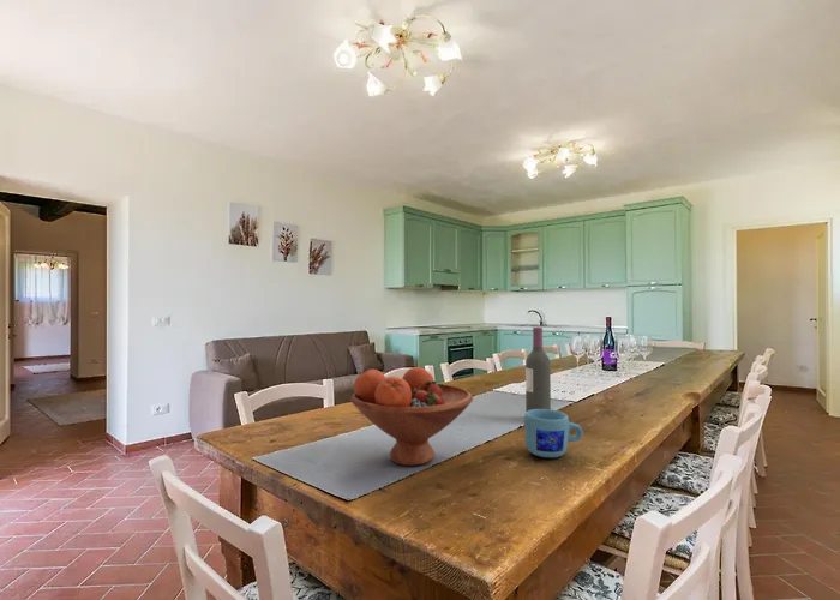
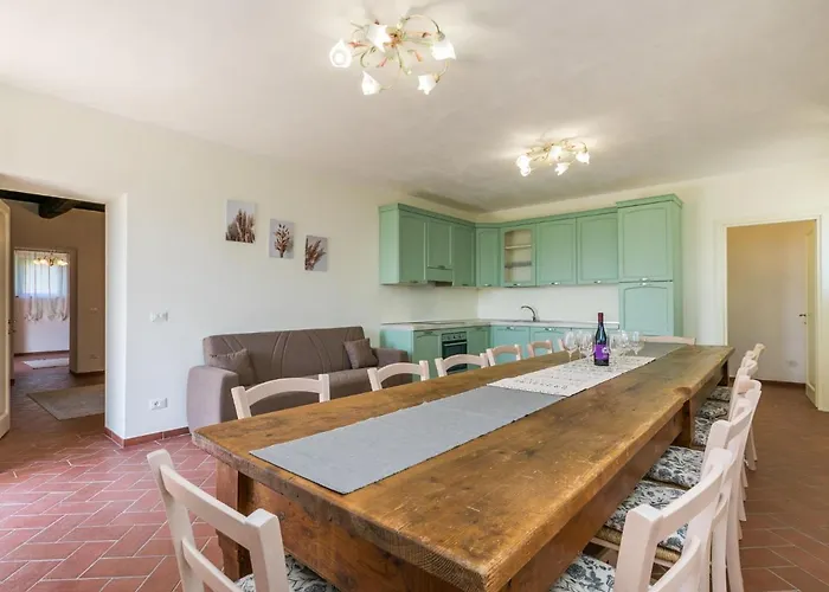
- fruit bowl (412, 413)
- wine bottle (538, 373)
- mug (553, 433)
